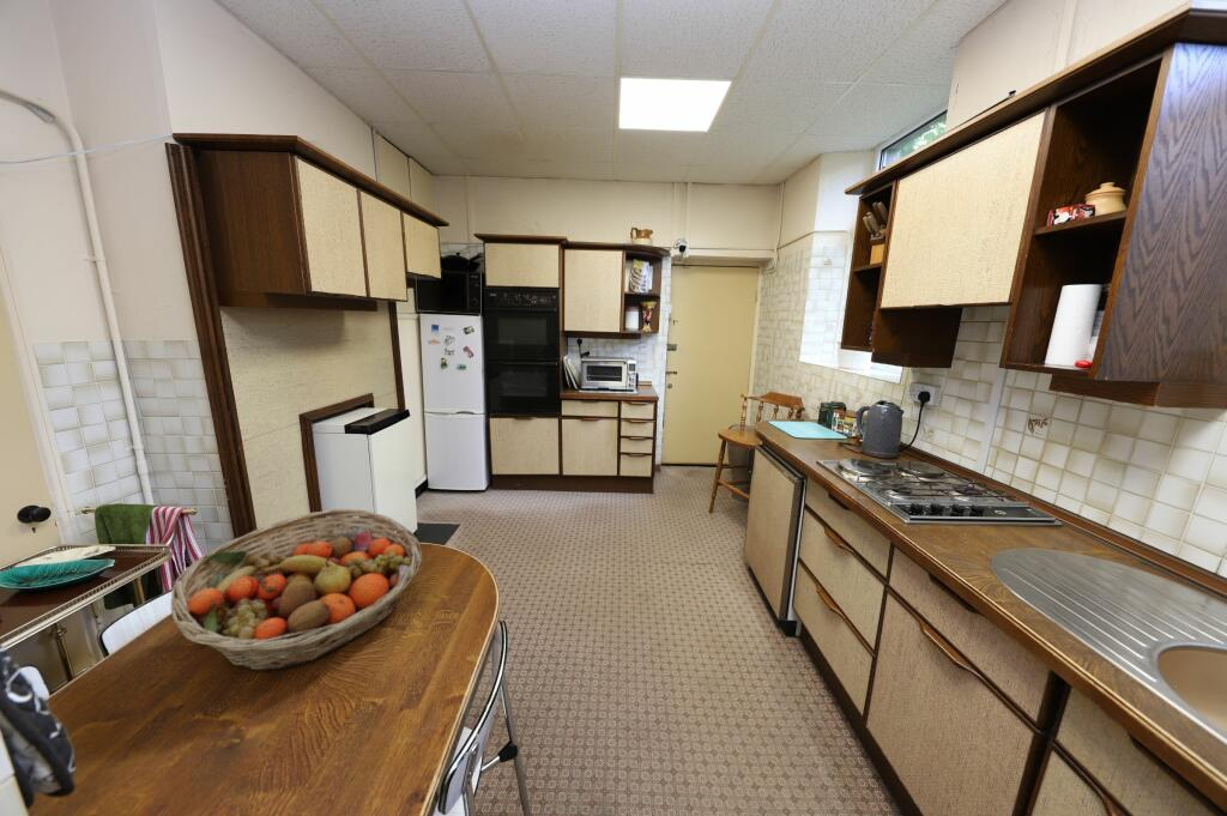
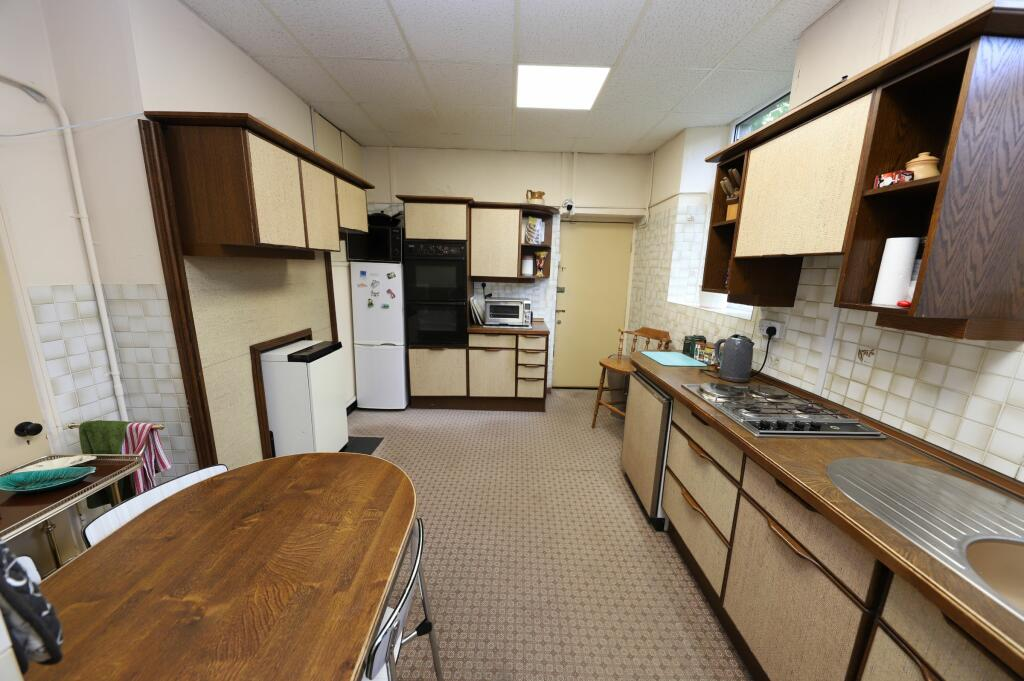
- fruit basket (314, 580)
